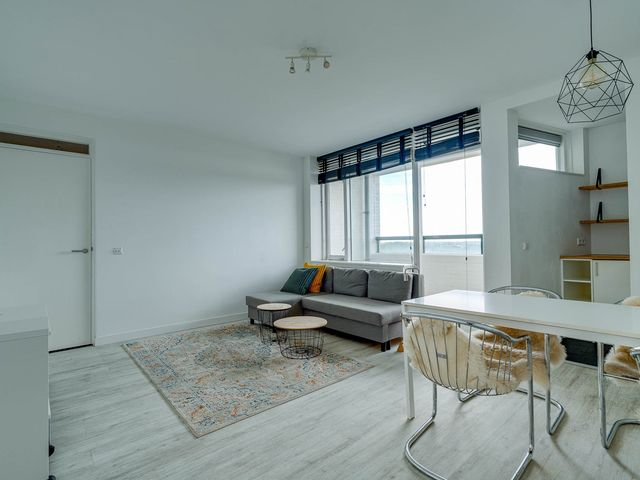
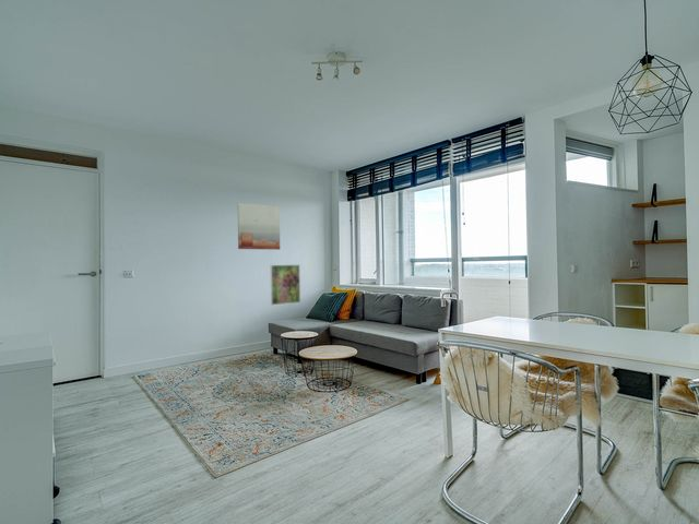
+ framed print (285, 284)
+ wall art (259, 227)
